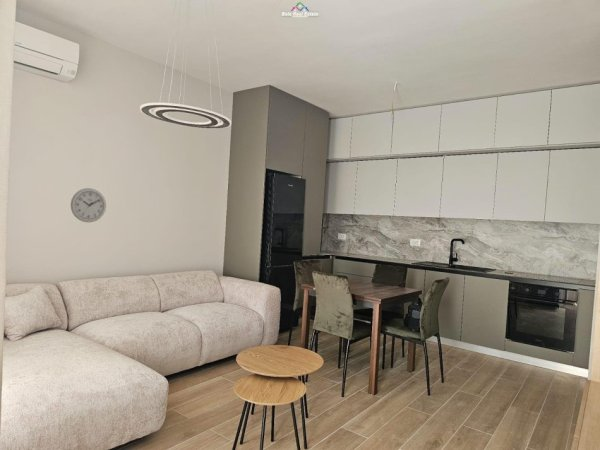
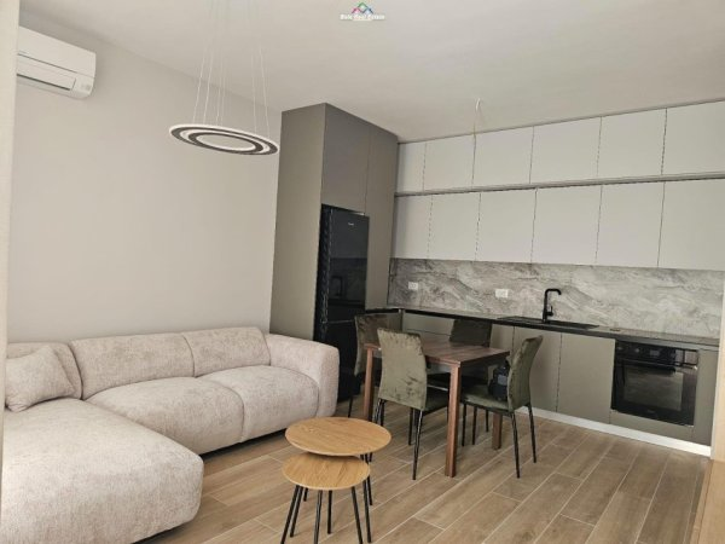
- wall clock (89, 205)
